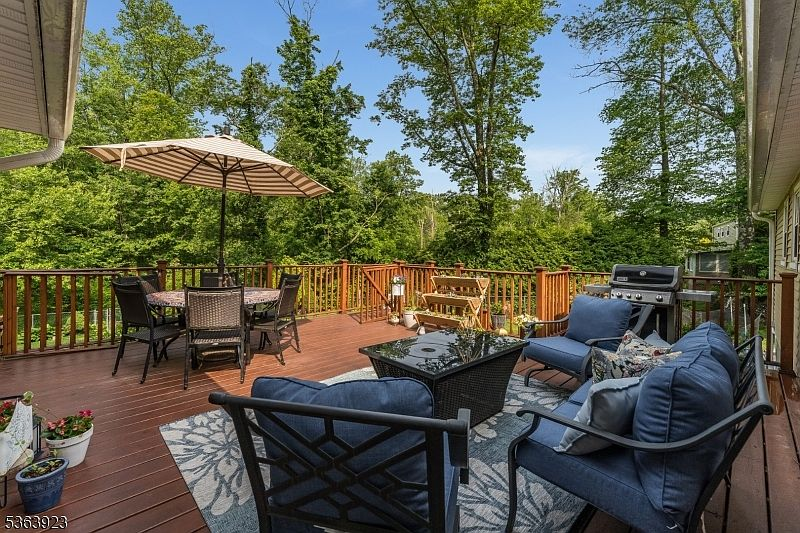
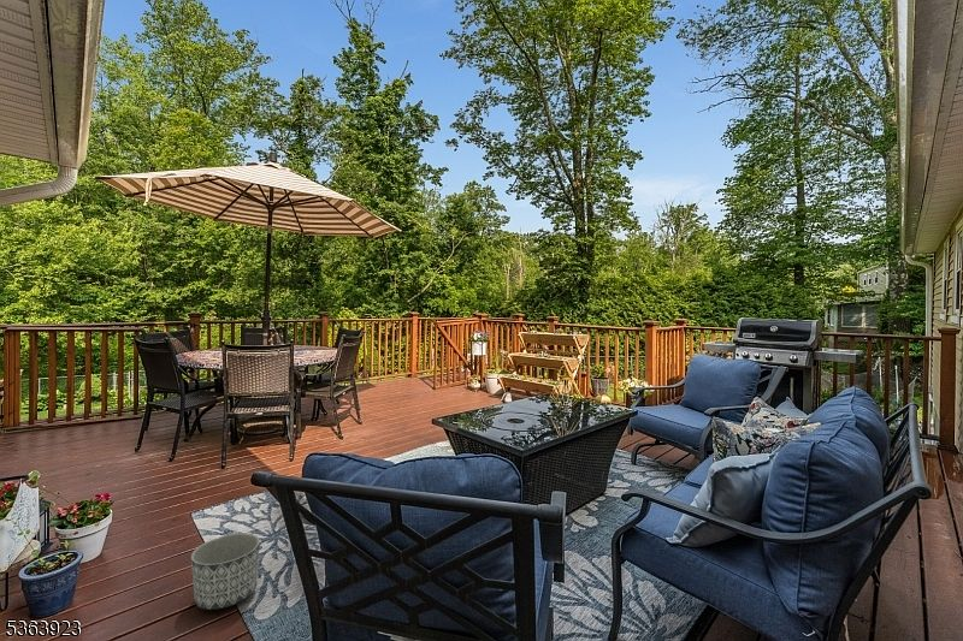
+ planter (226, 571)
